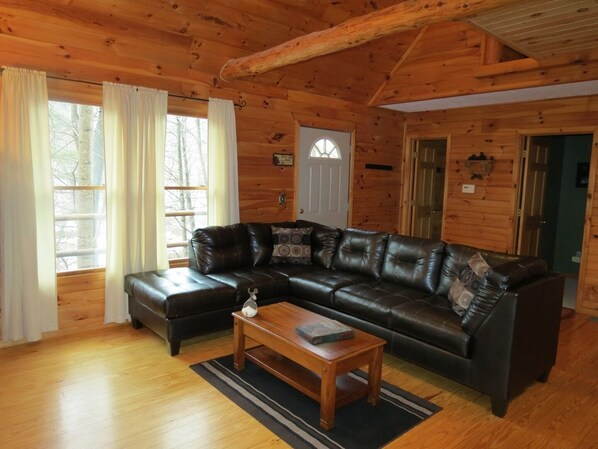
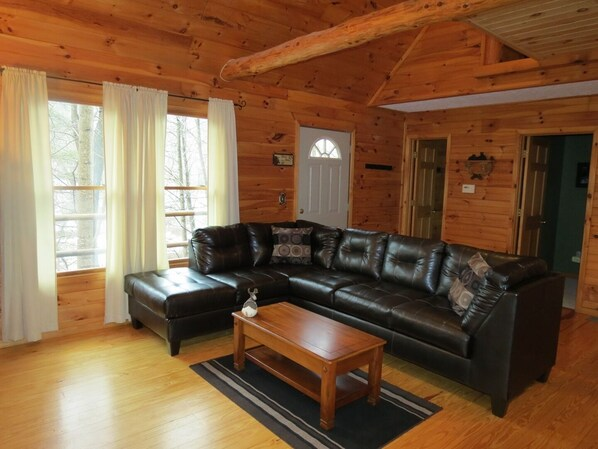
- board game (324, 331)
